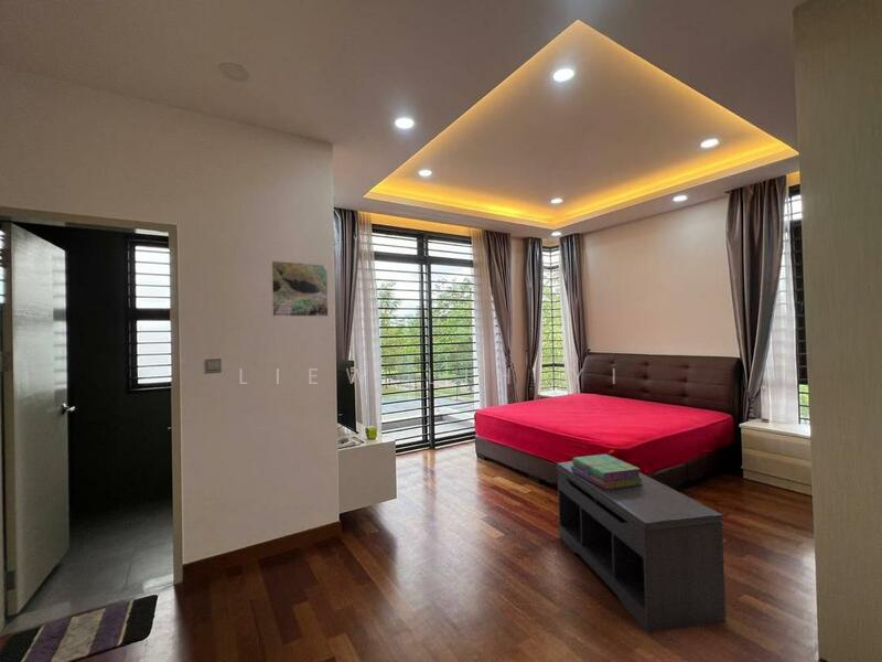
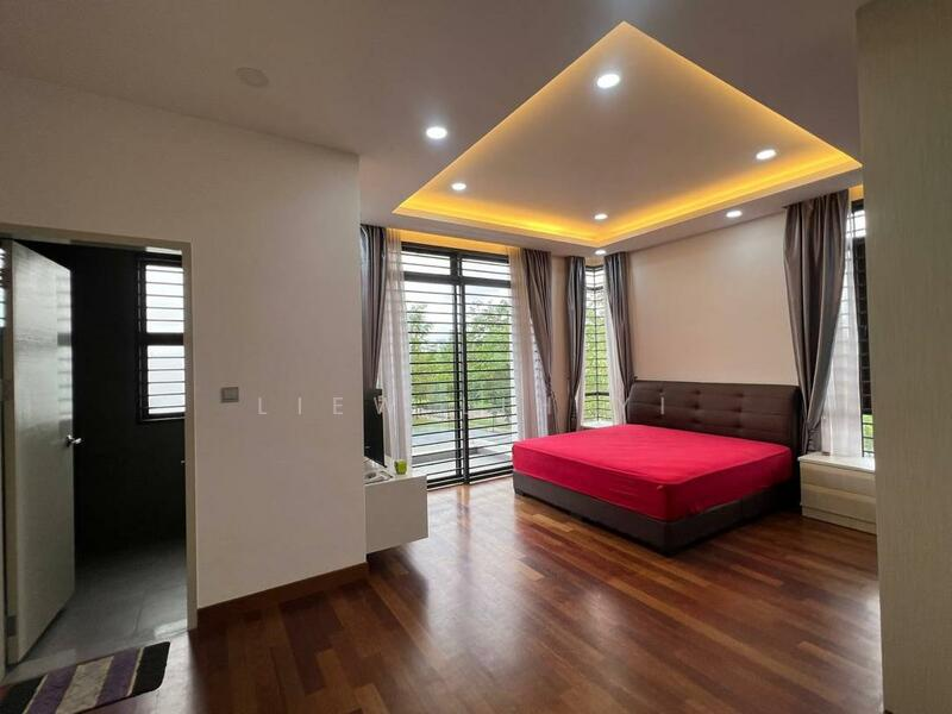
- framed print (300, 289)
- stack of books (604, 470)
- bench (626, 526)
